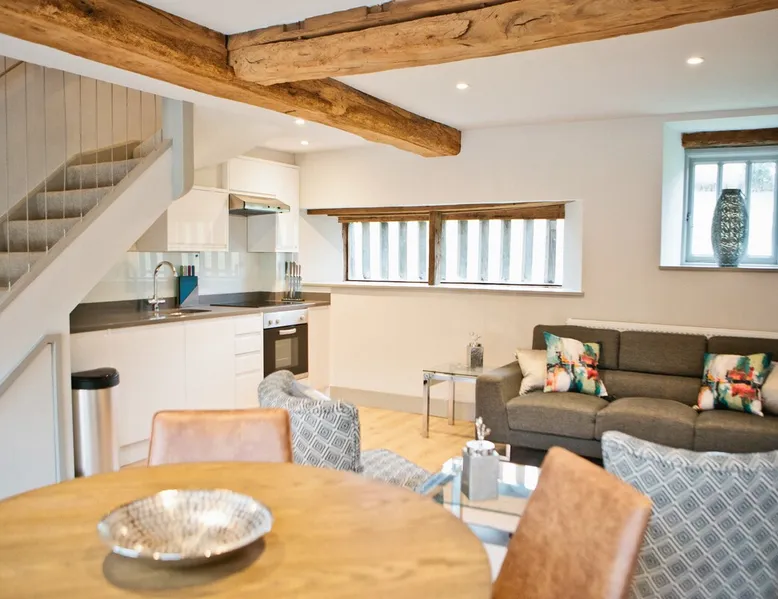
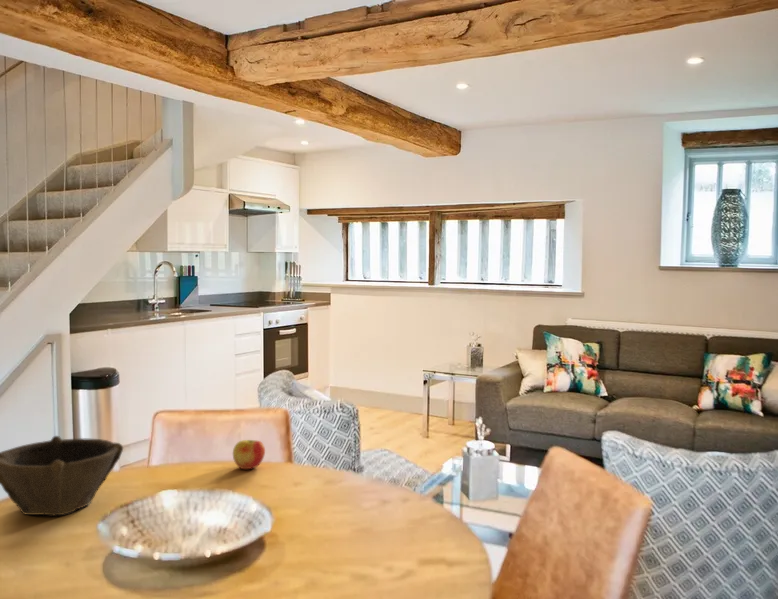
+ bowl (59, 475)
+ apple (248, 453)
